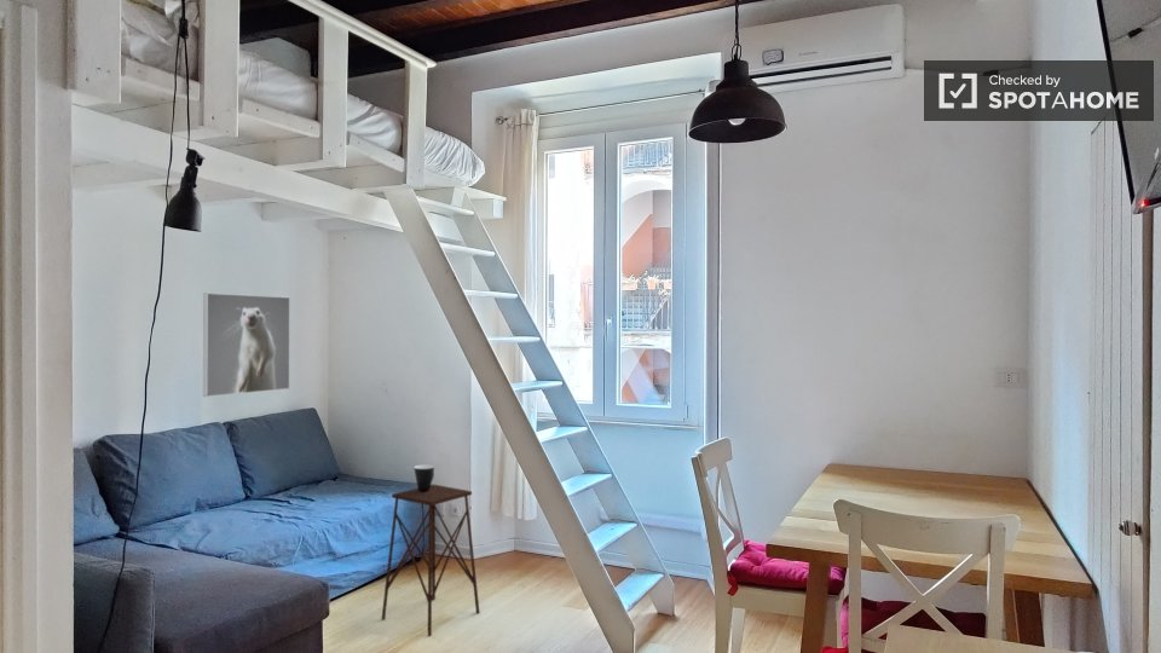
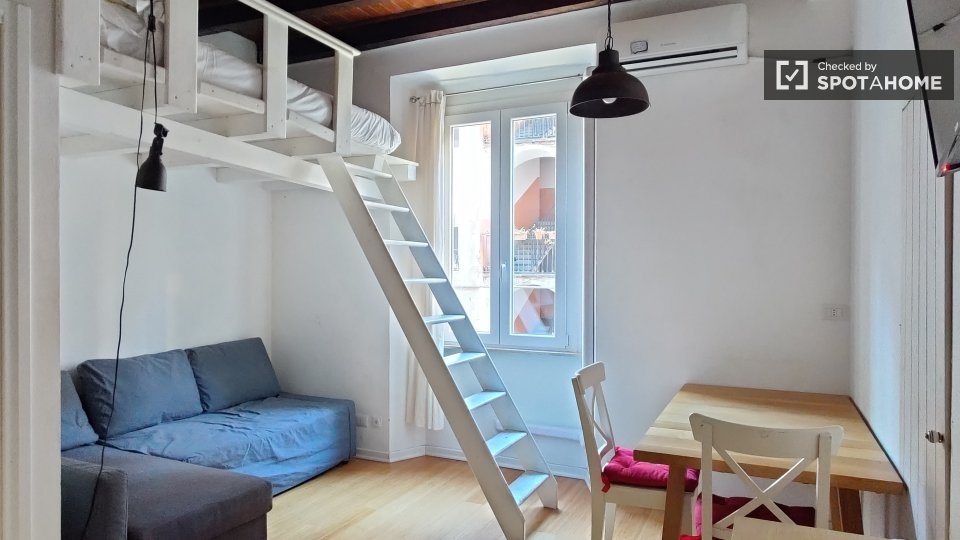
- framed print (248, 343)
- mug (424, 478)
- side table (431, 554)
